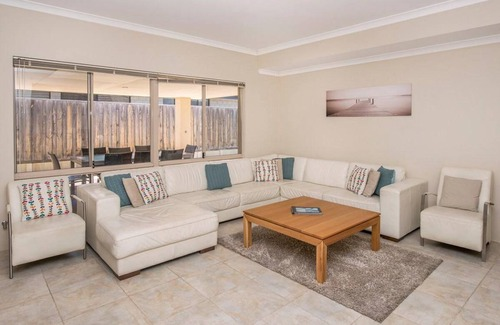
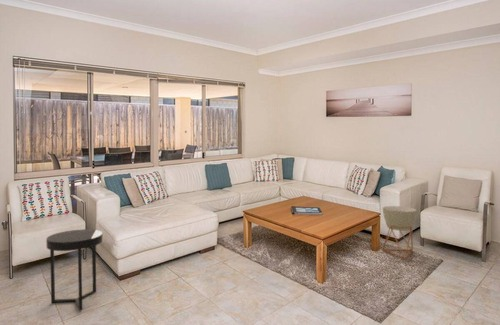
+ side table (78, 268)
+ planter (399, 230)
